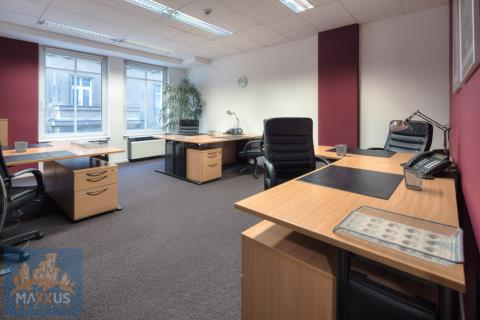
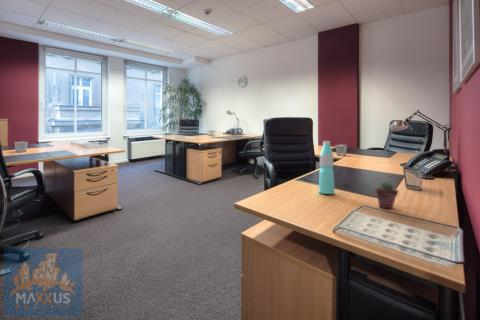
+ water bottle (326, 166)
+ potted succulent (386, 194)
